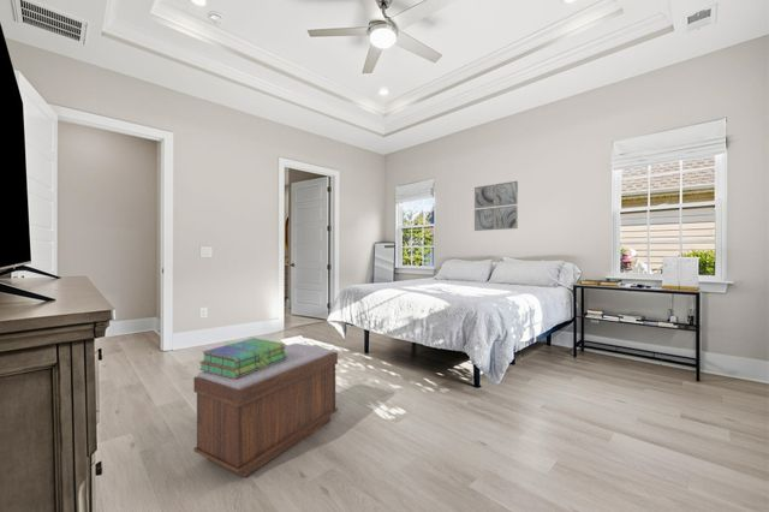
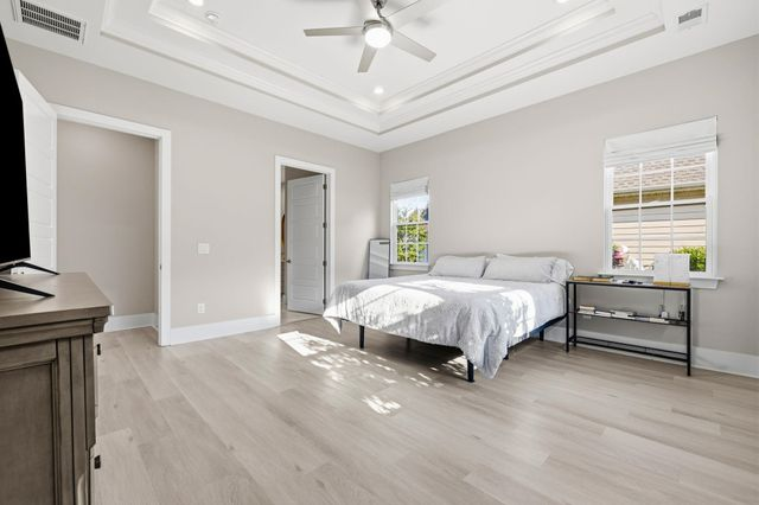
- wall art (495, 206)
- stack of books (245, 355)
- bench (273, 398)
